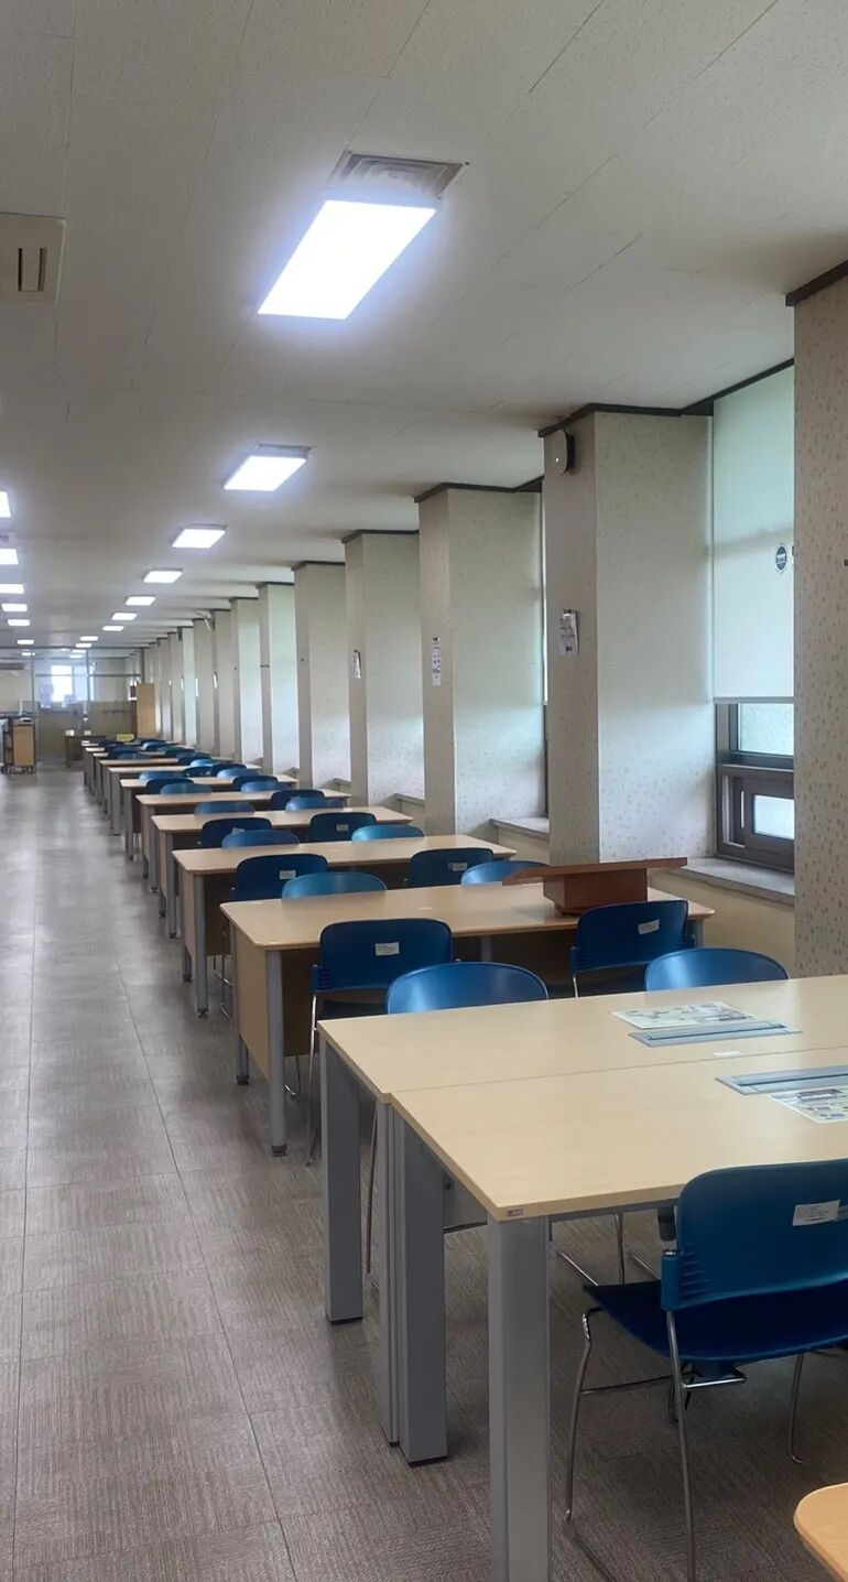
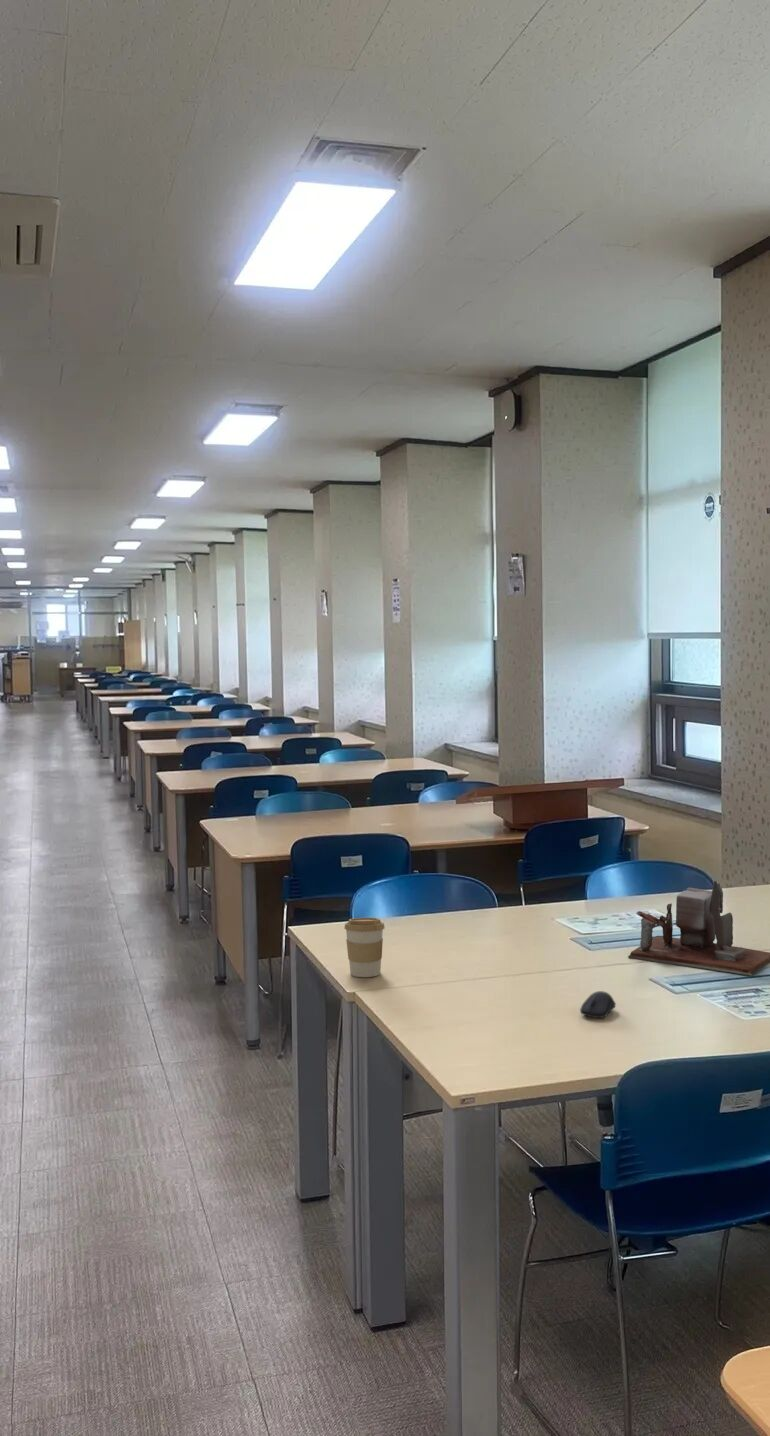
+ desk organizer (701, 916)
+ computer mouse (598, 1002)
+ coffee cup (364, 945)
